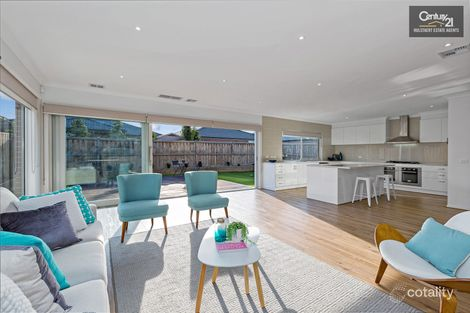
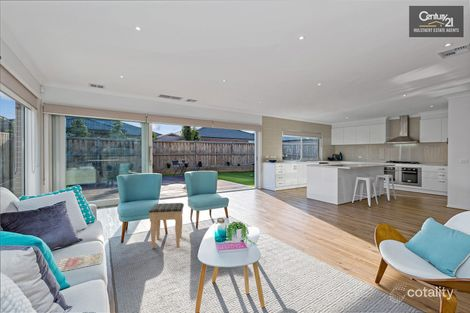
+ footstool (167, 219)
+ magazine (79, 261)
